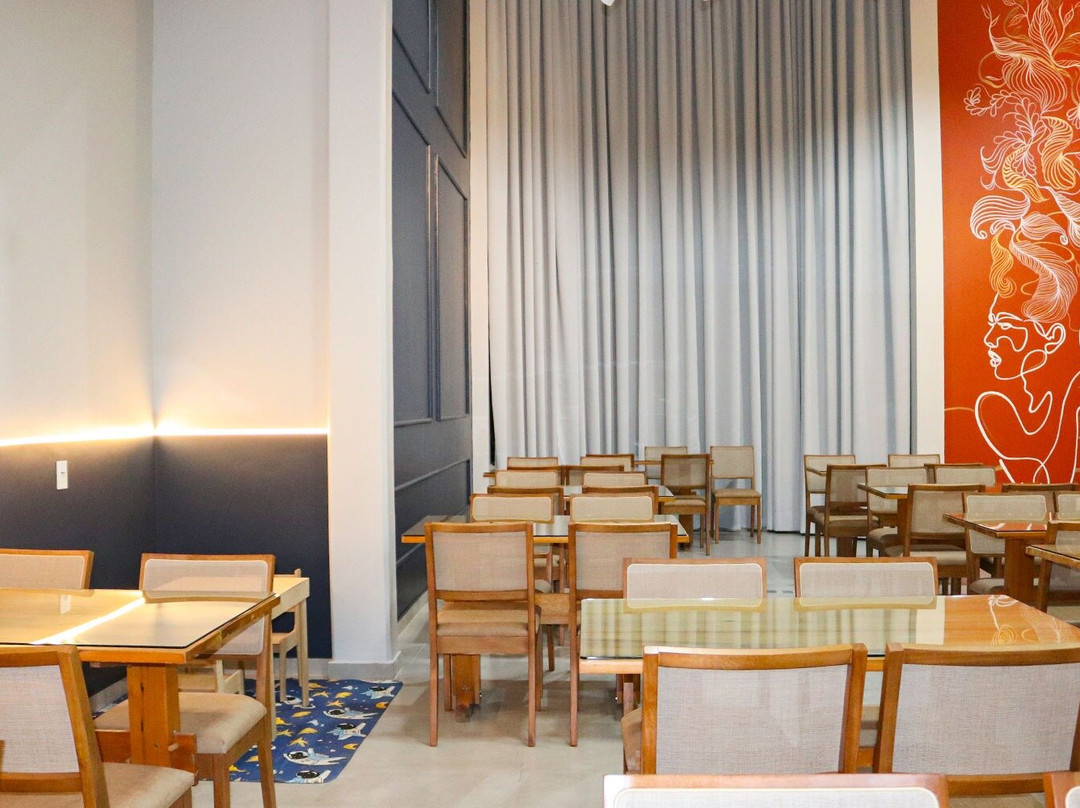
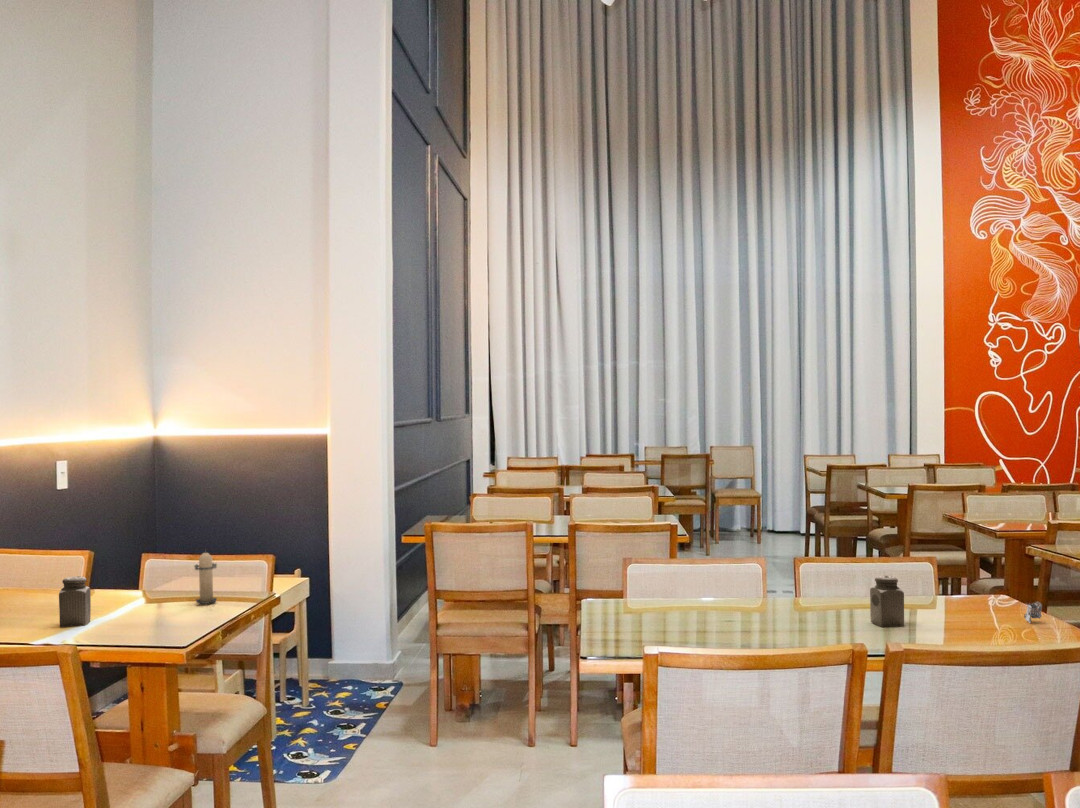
+ salt shaker (887, 600)
+ salt shaker (75, 600)
+ candle (205, 575)
+ napkin holder (1026, 610)
